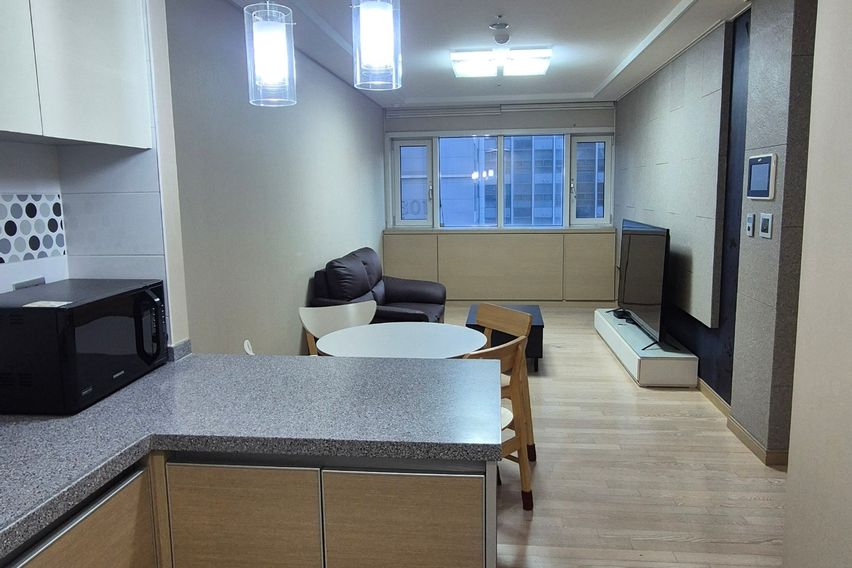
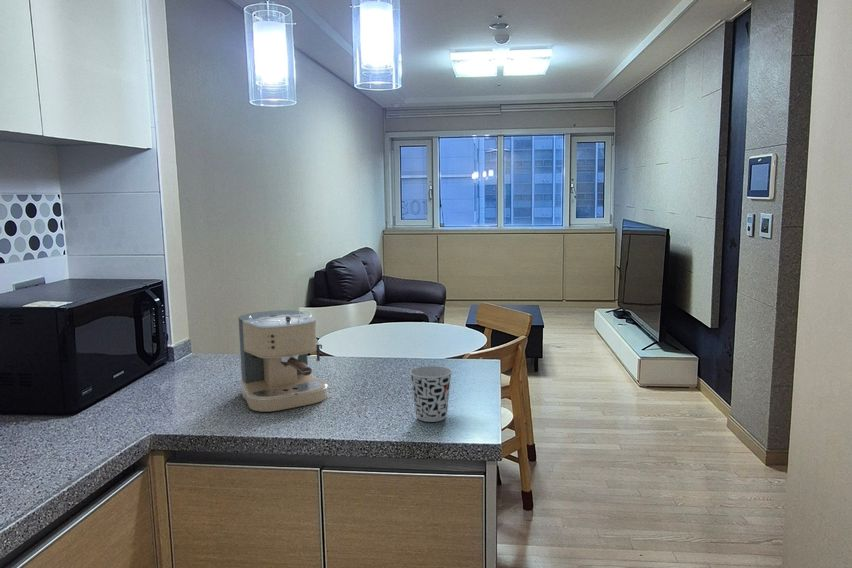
+ coffee maker (283, 356)
+ cup (431, 394)
